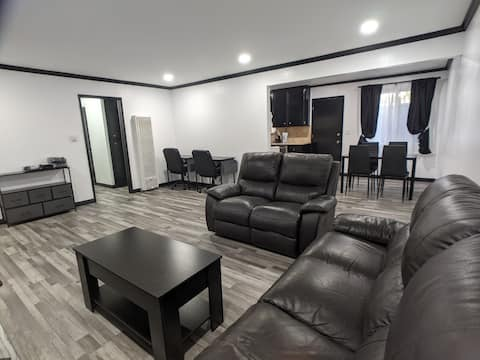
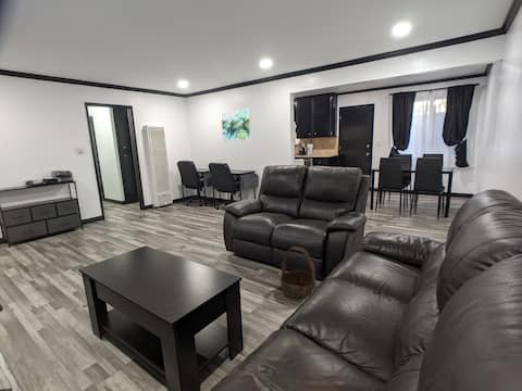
+ wall art (235, 126)
+ basket (297, 270)
